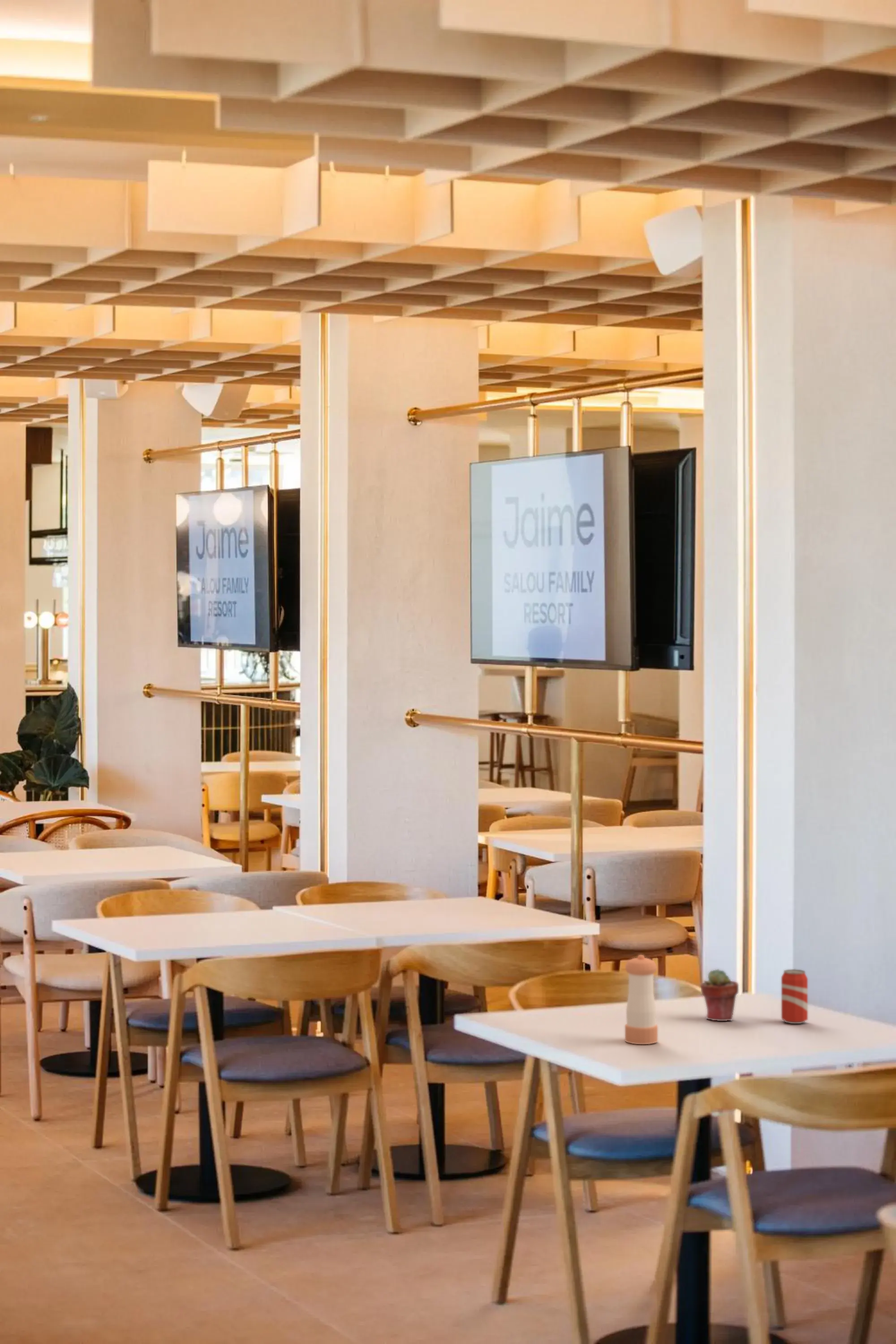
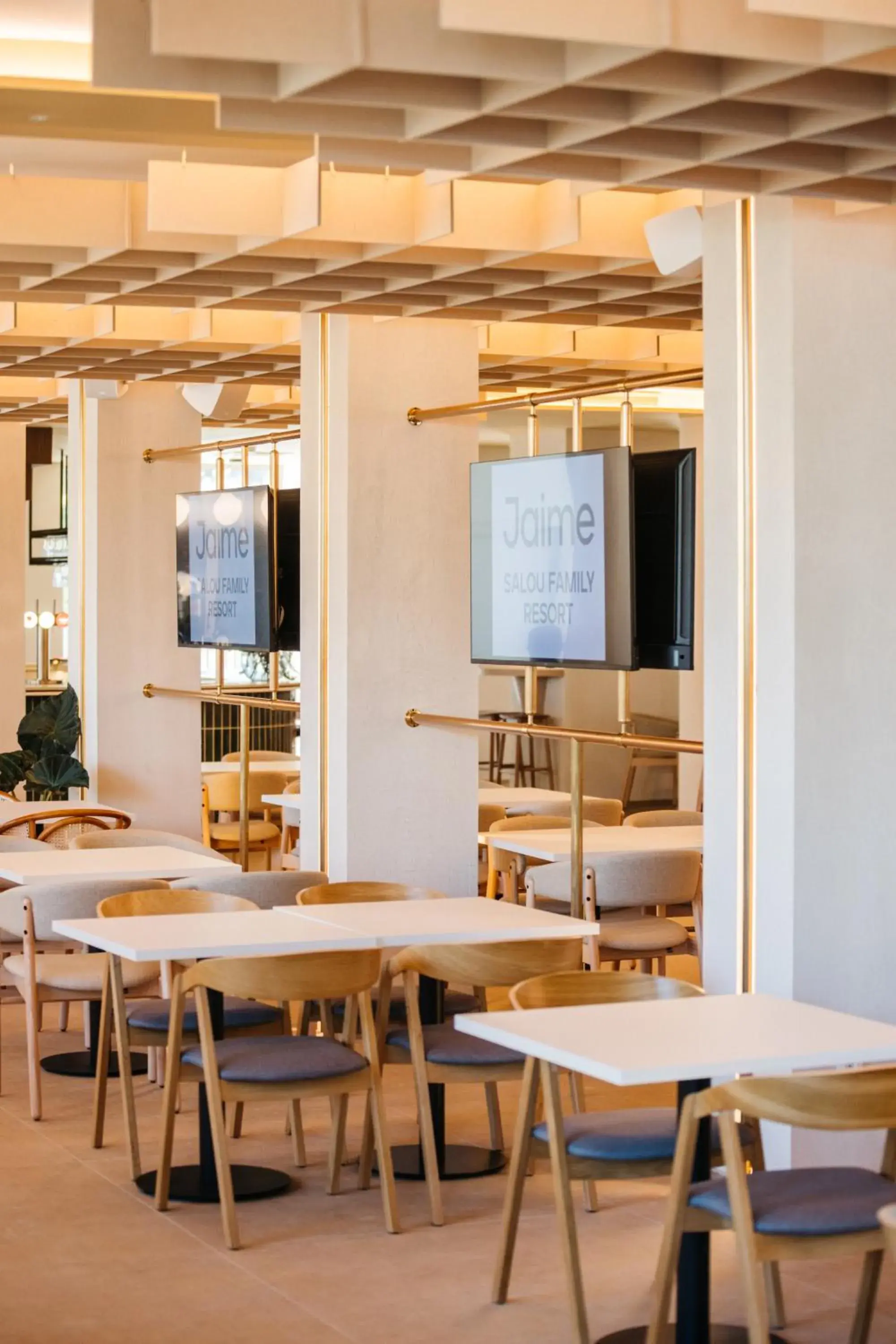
- potted succulent (719, 993)
- pepper shaker (641, 998)
- beverage can (794, 996)
